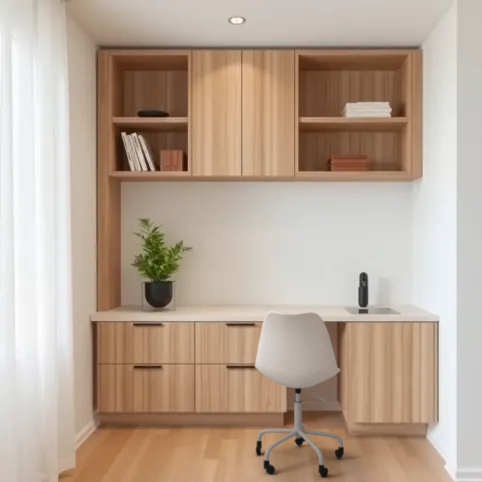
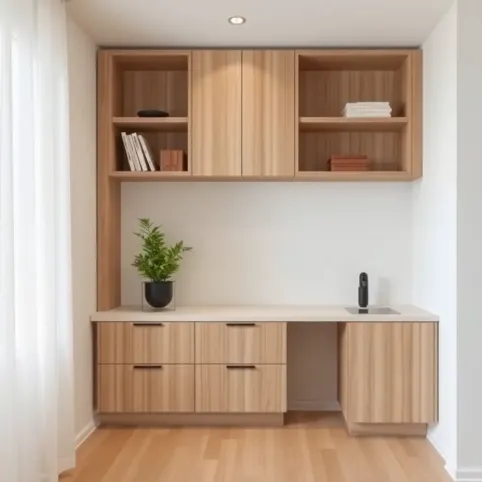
- office chair (297, 384)
